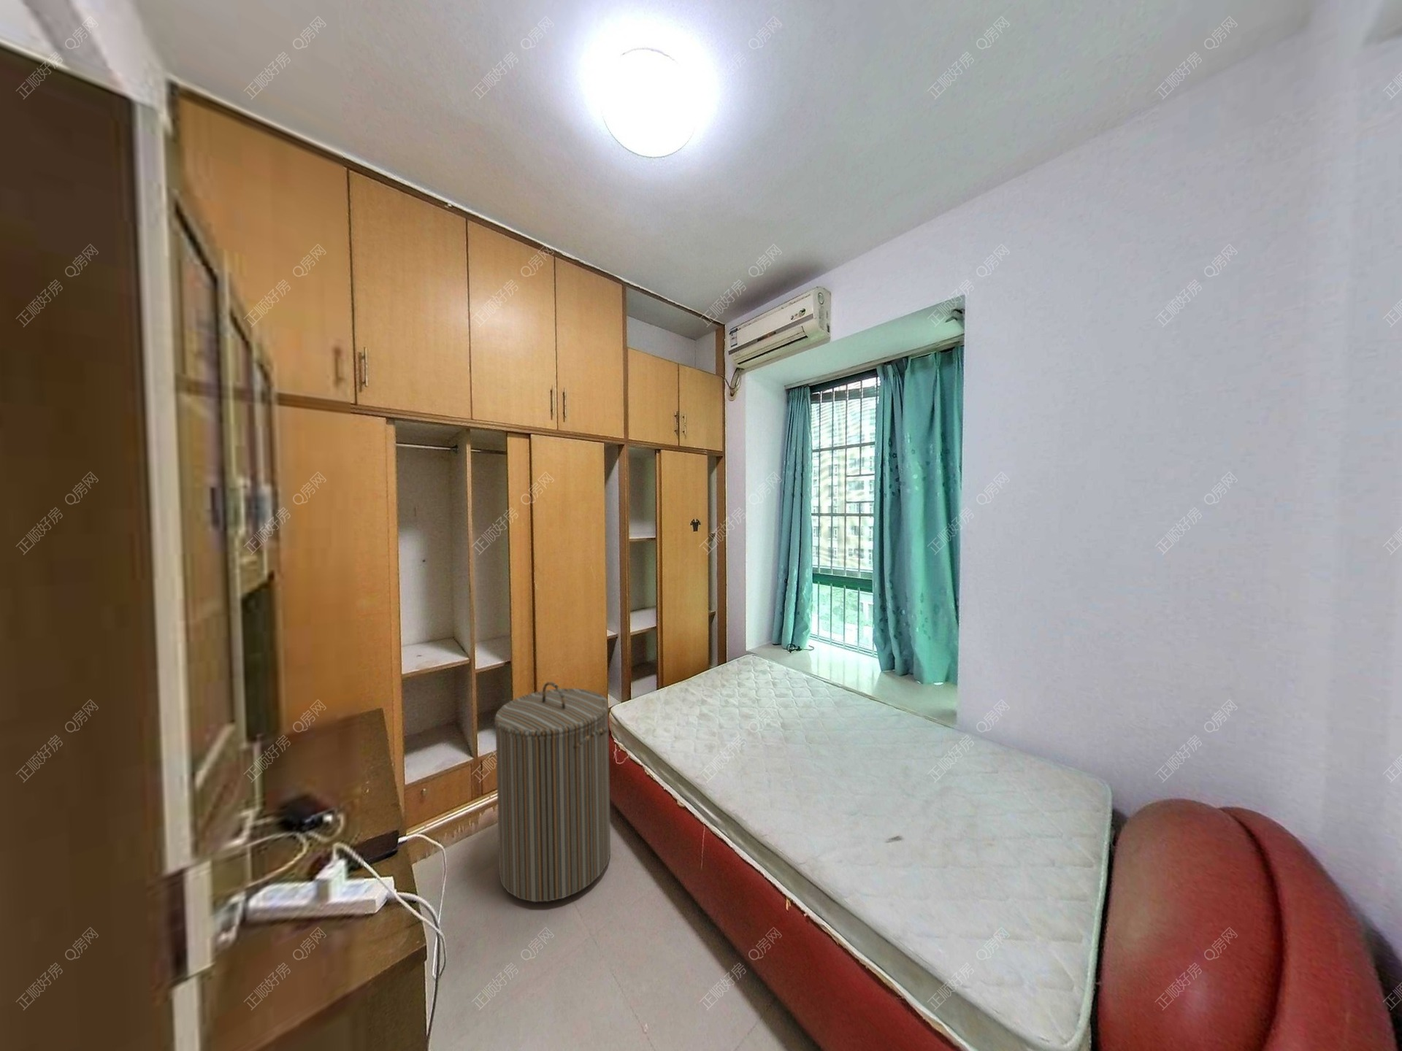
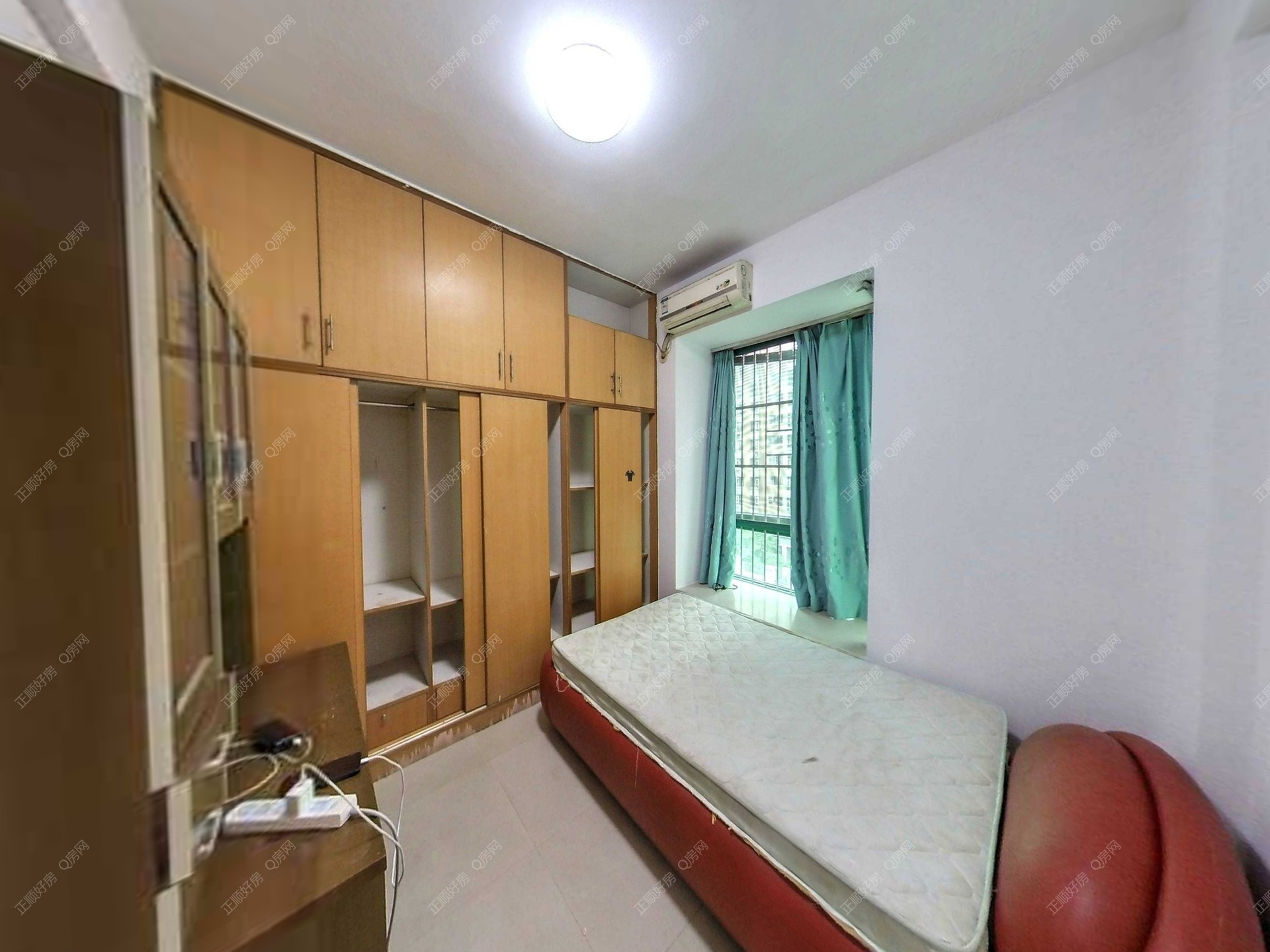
- laundry hamper (554, 772)
